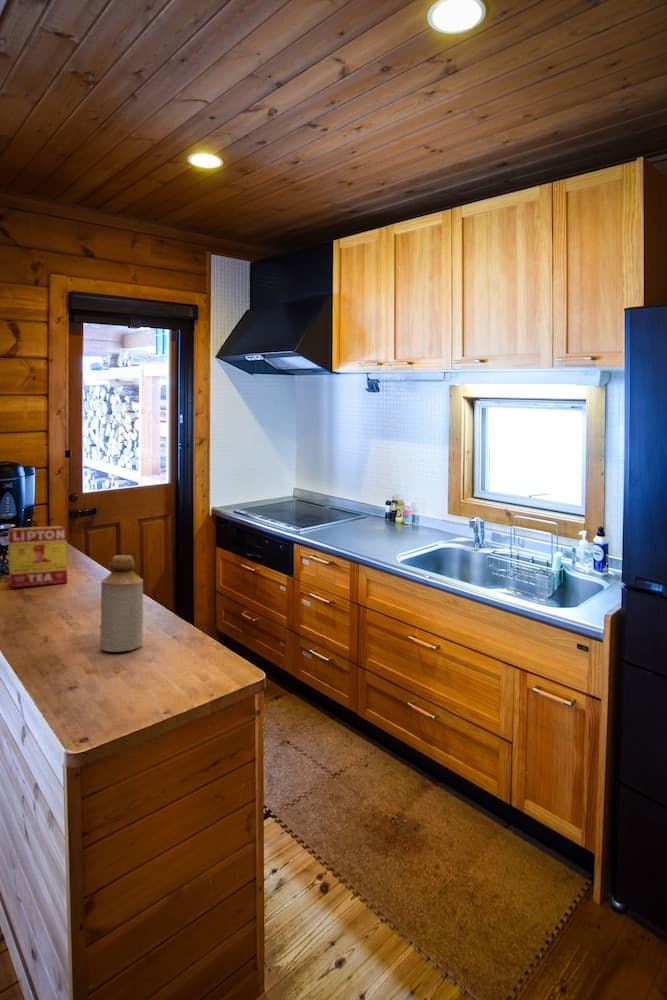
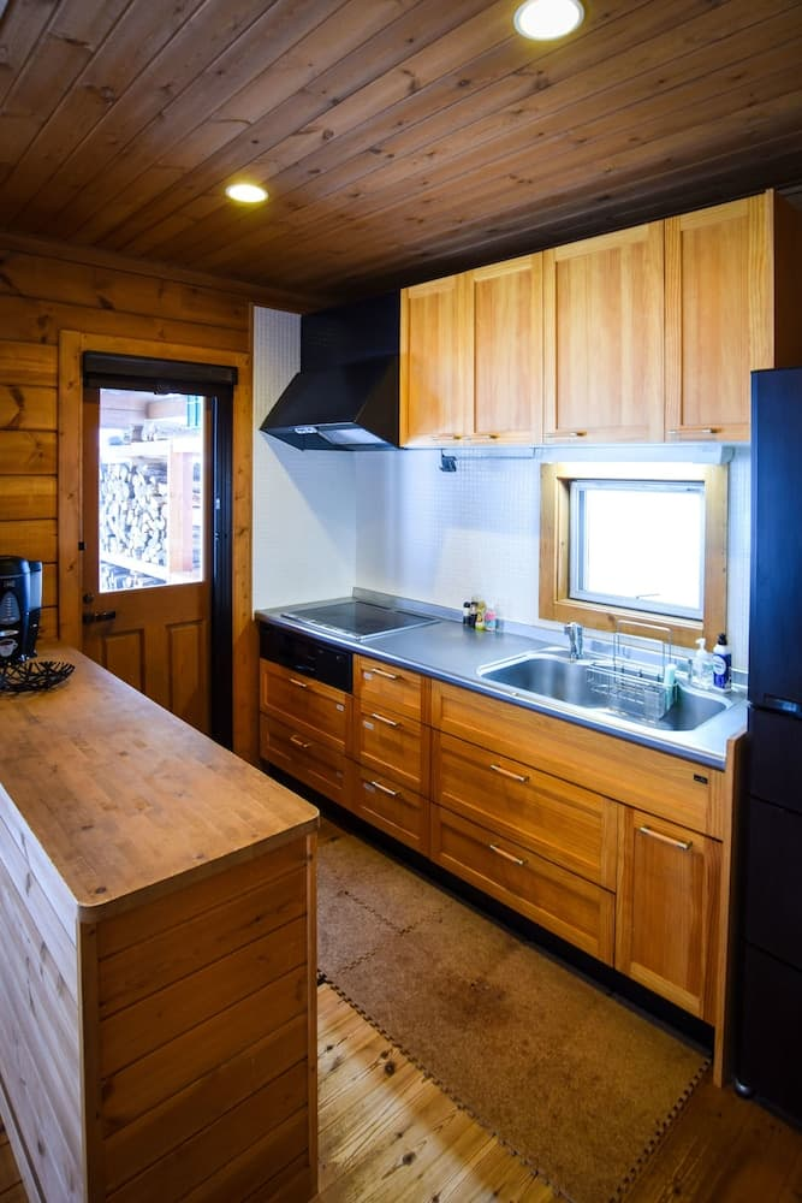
- tea box (37, 555)
- bottle (121, 601)
